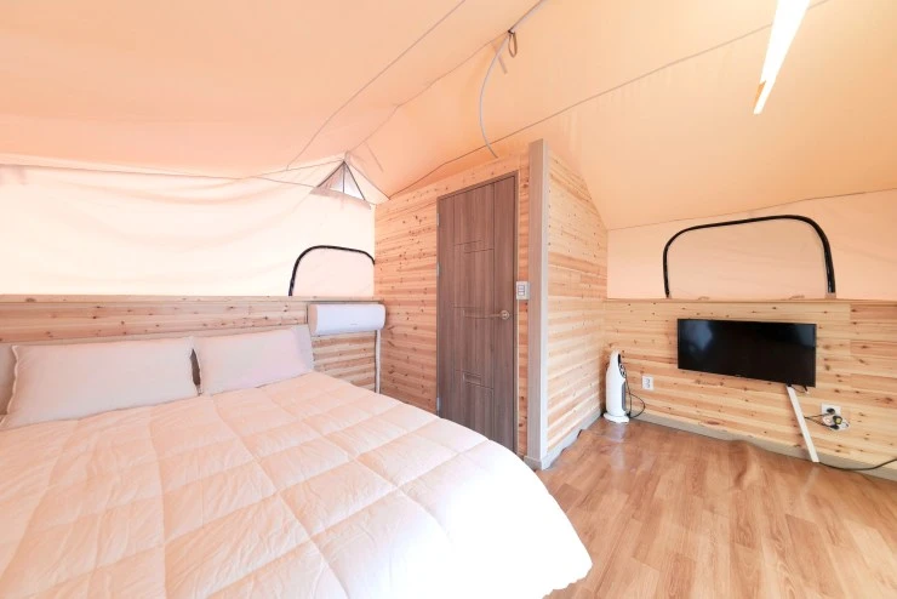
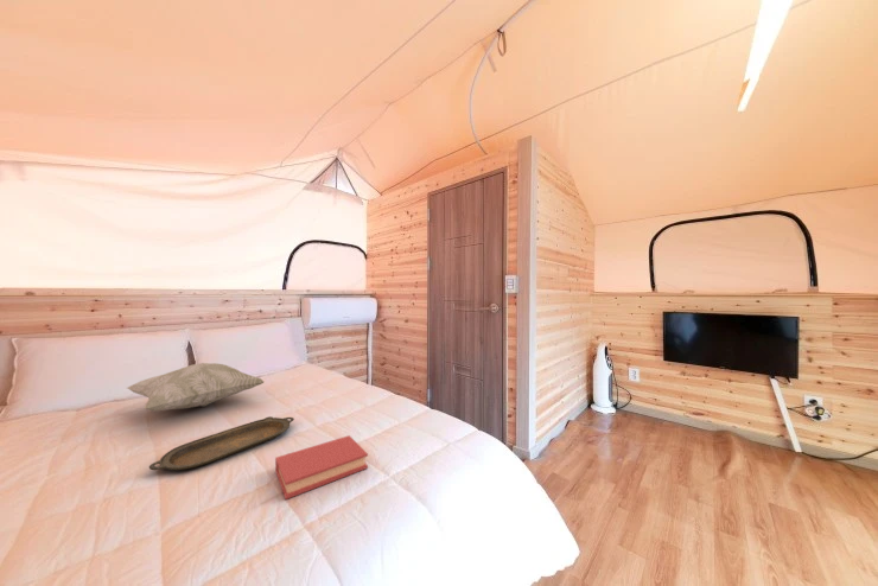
+ serving tray (233, 441)
+ decorative pillow (197, 384)
+ book (322, 463)
